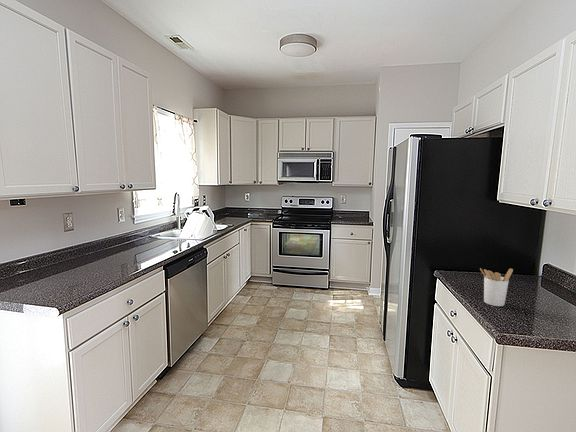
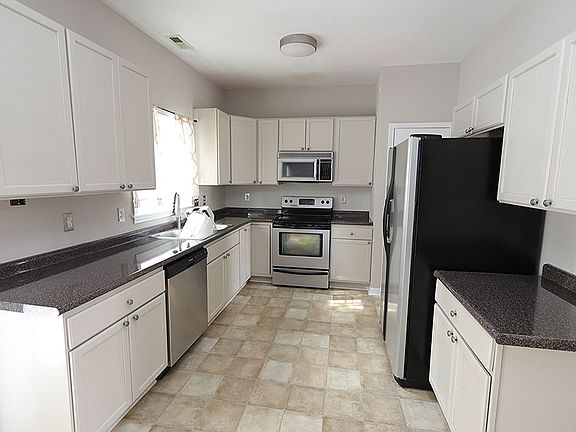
- utensil holder (494, 285)
